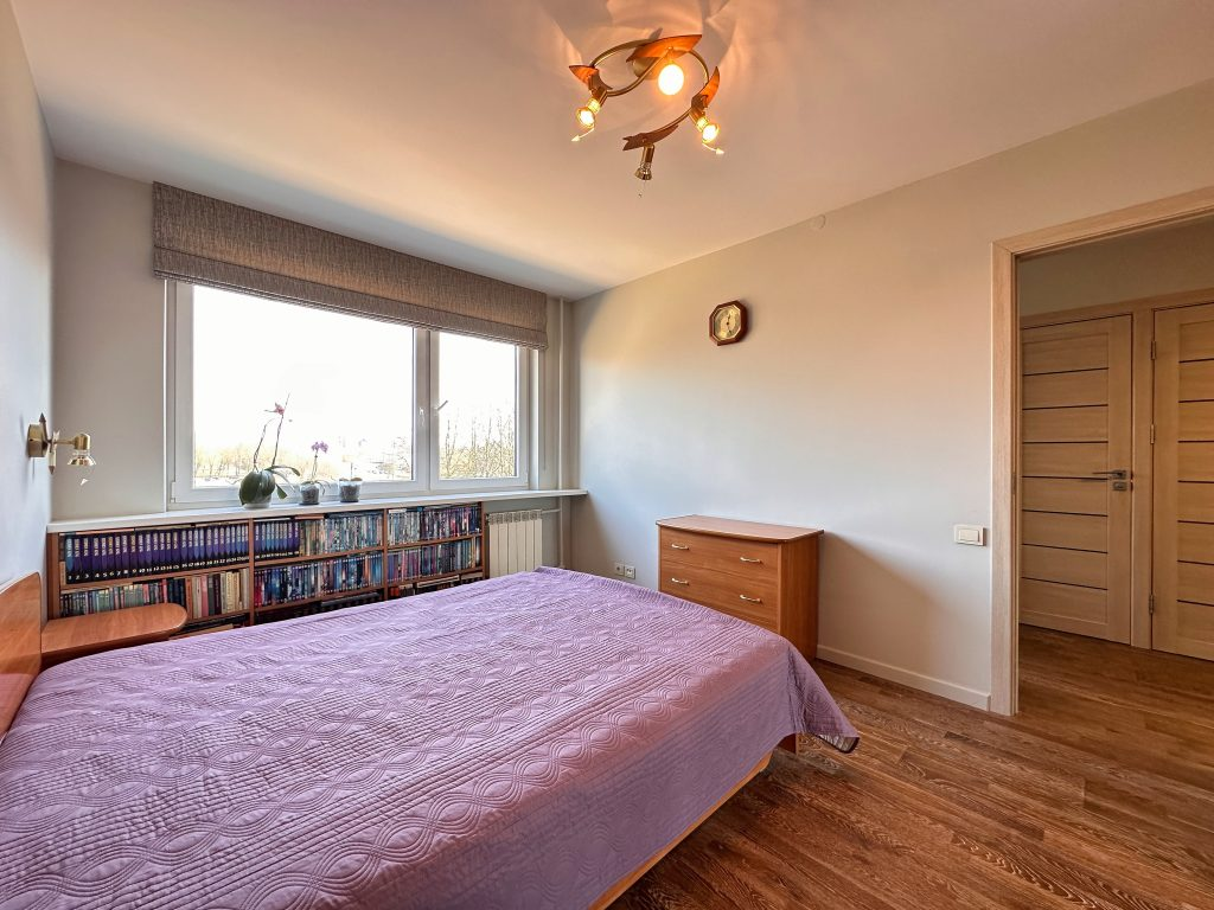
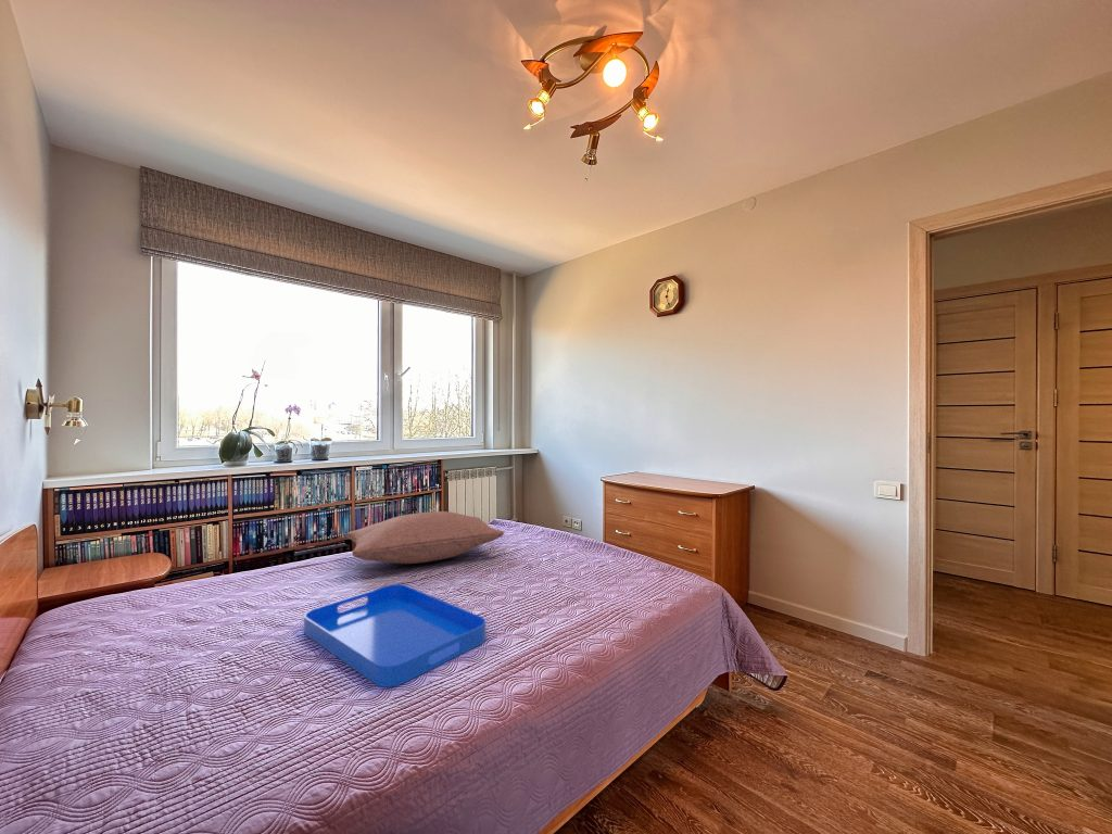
+ serving tray (393, 626)
+ pillow (425, 535)
